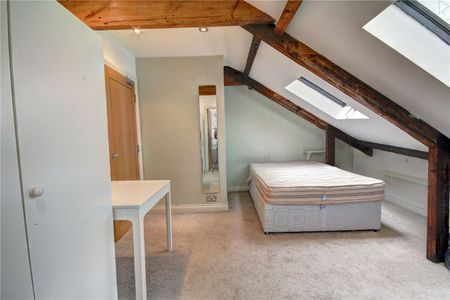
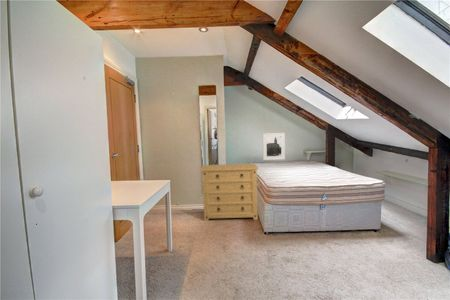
+ dresser (229, 191)
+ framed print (273, 146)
